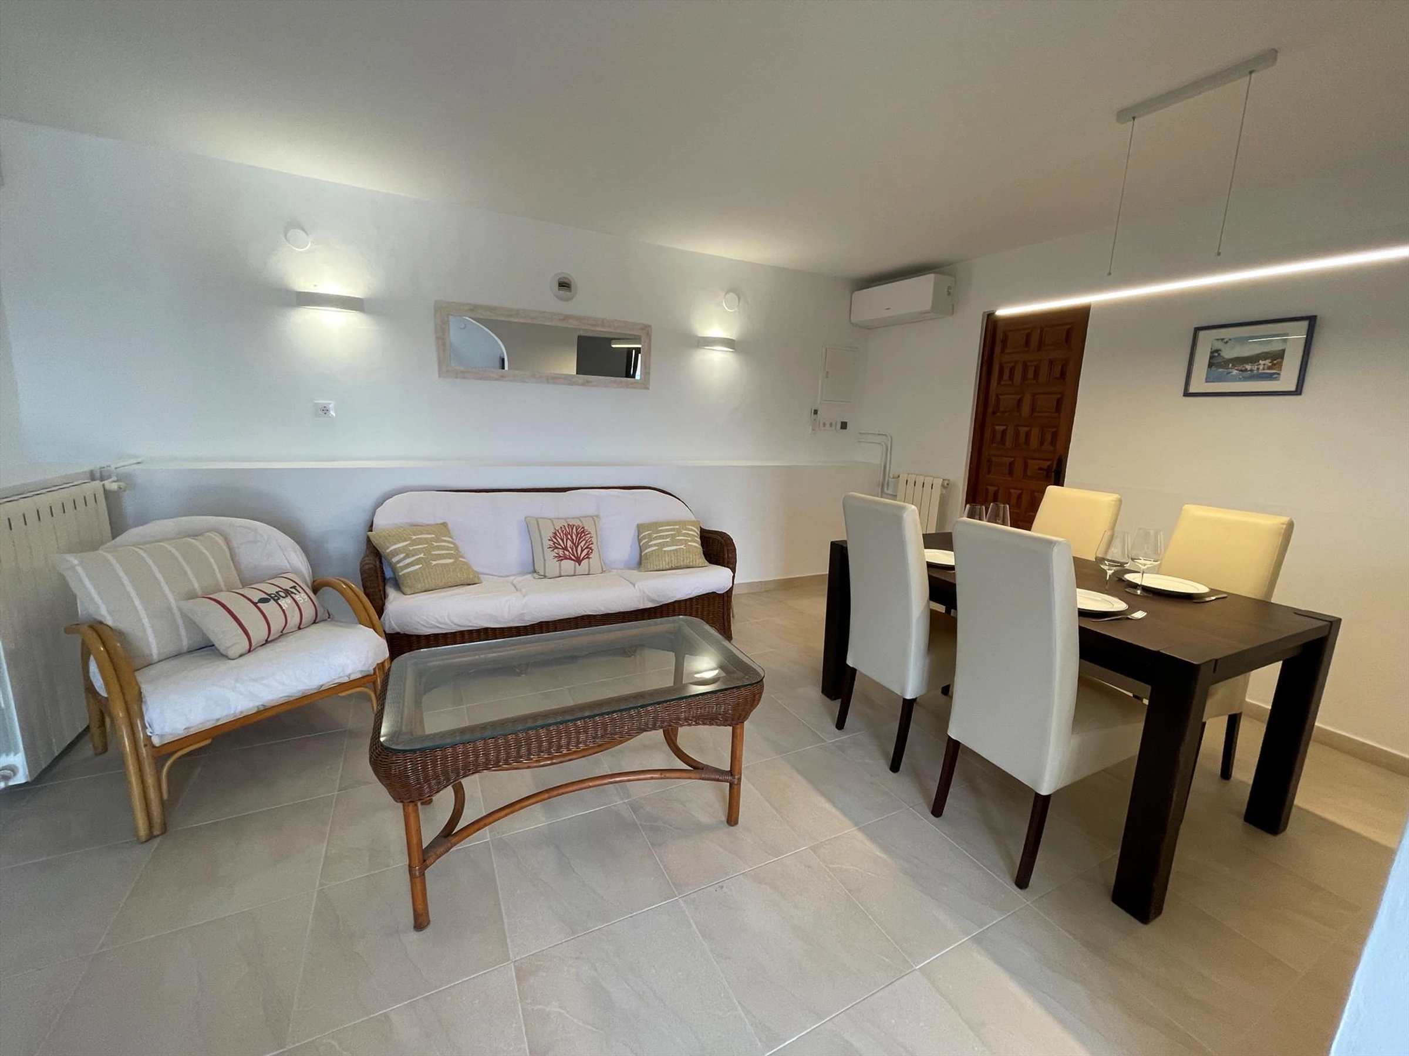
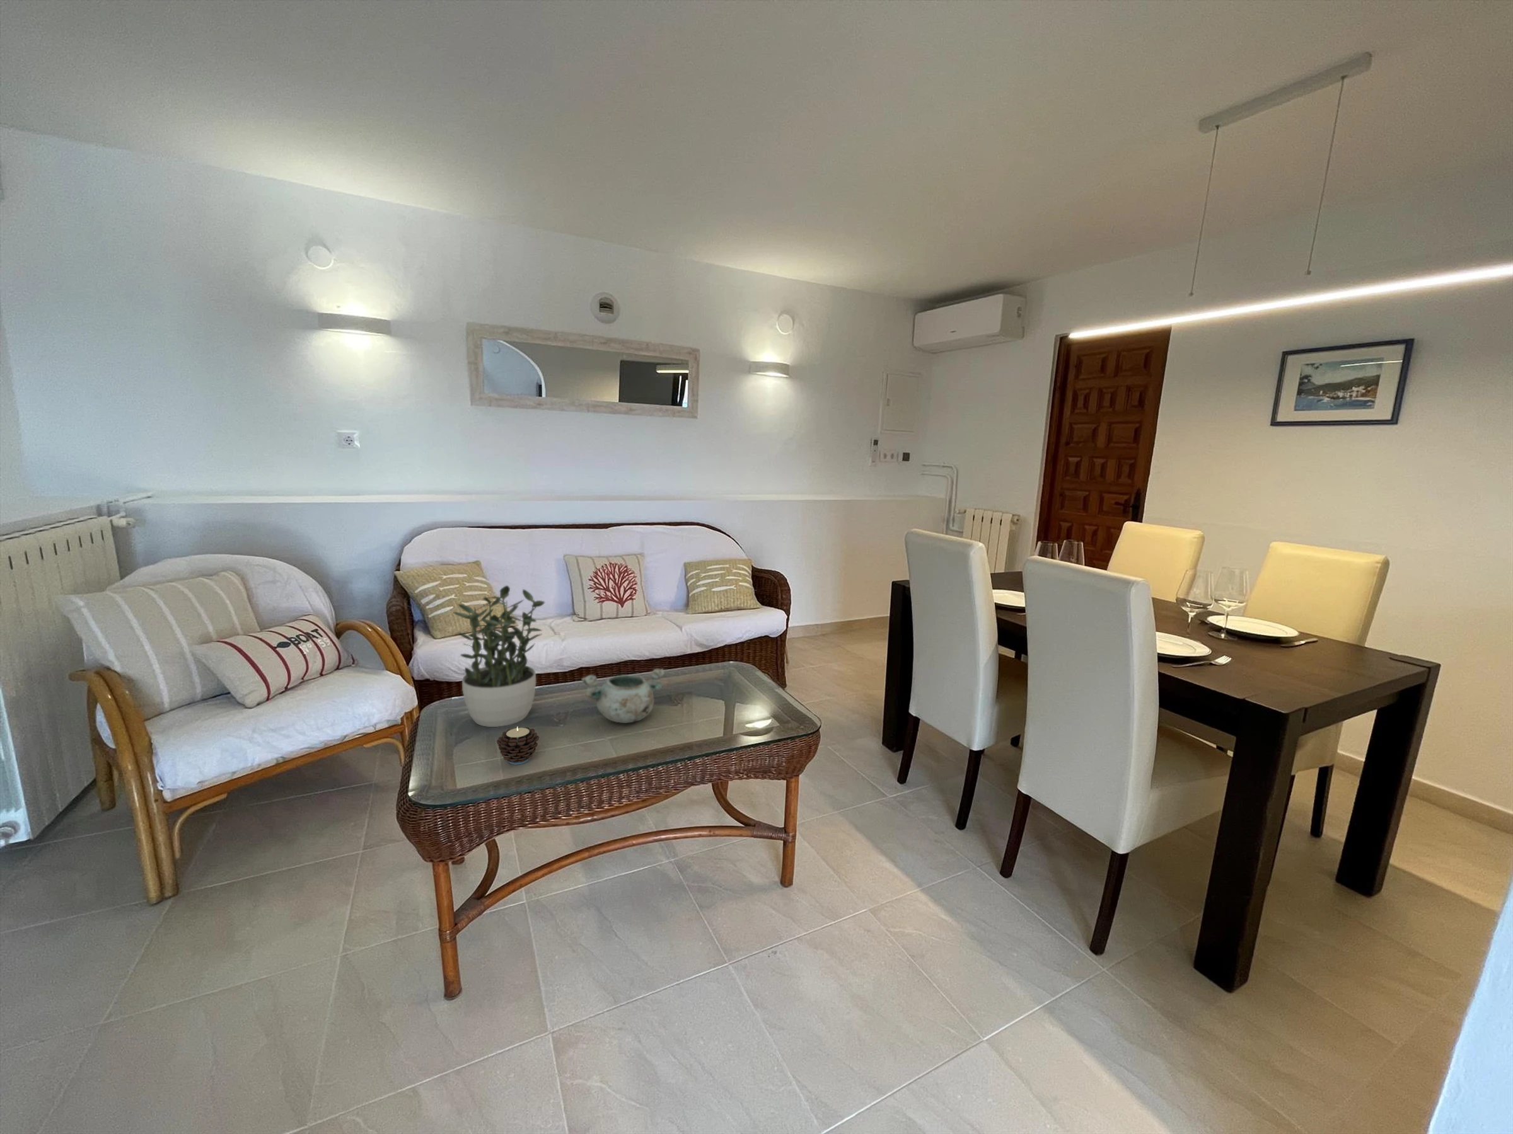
+ candle (518, 743)
+ potted plant (504, 653)
+ decorative bowl (625, 694)
